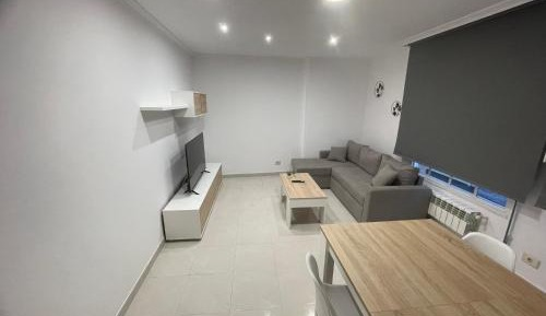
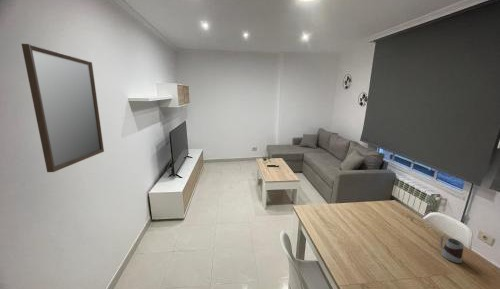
+ home mirror (72, 110)
+ mug (450, 247)
